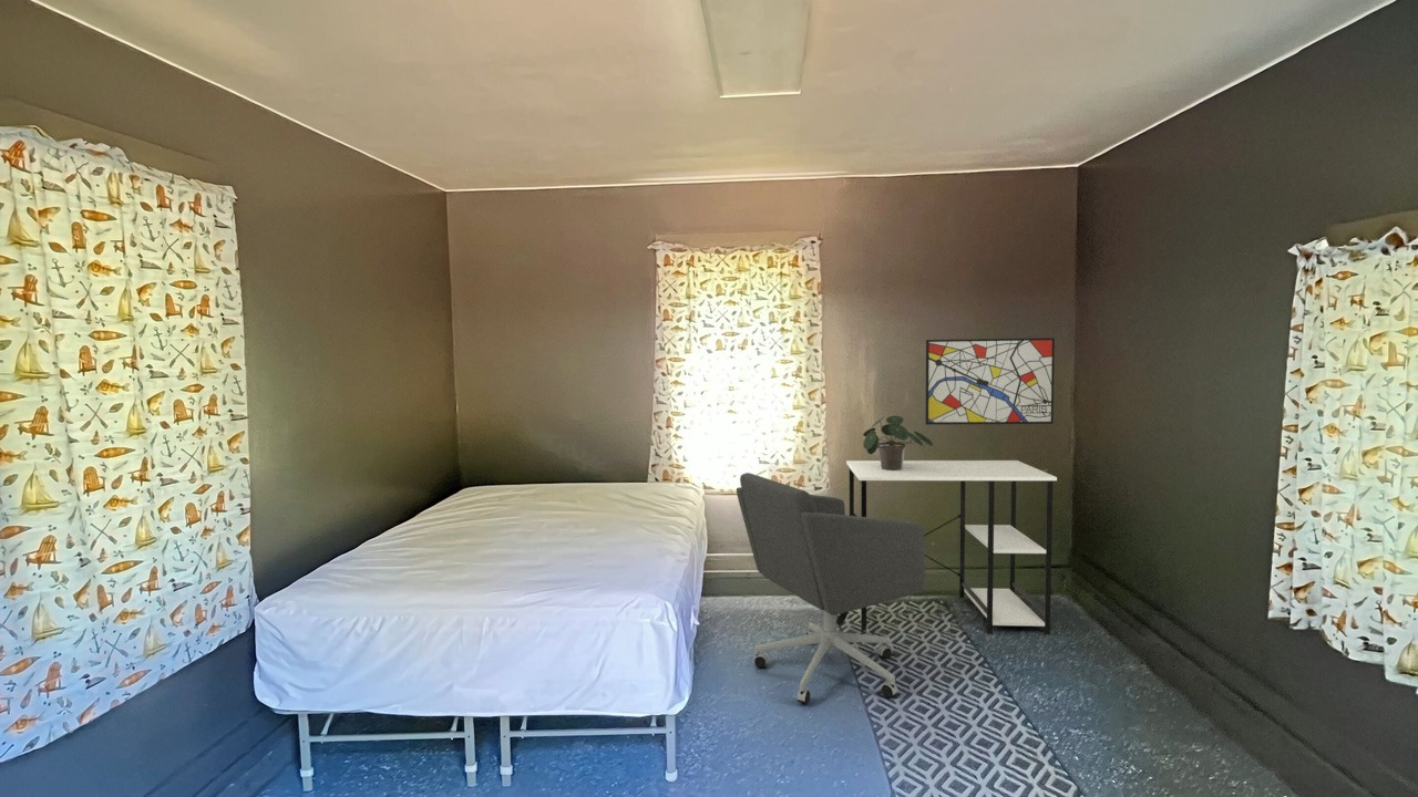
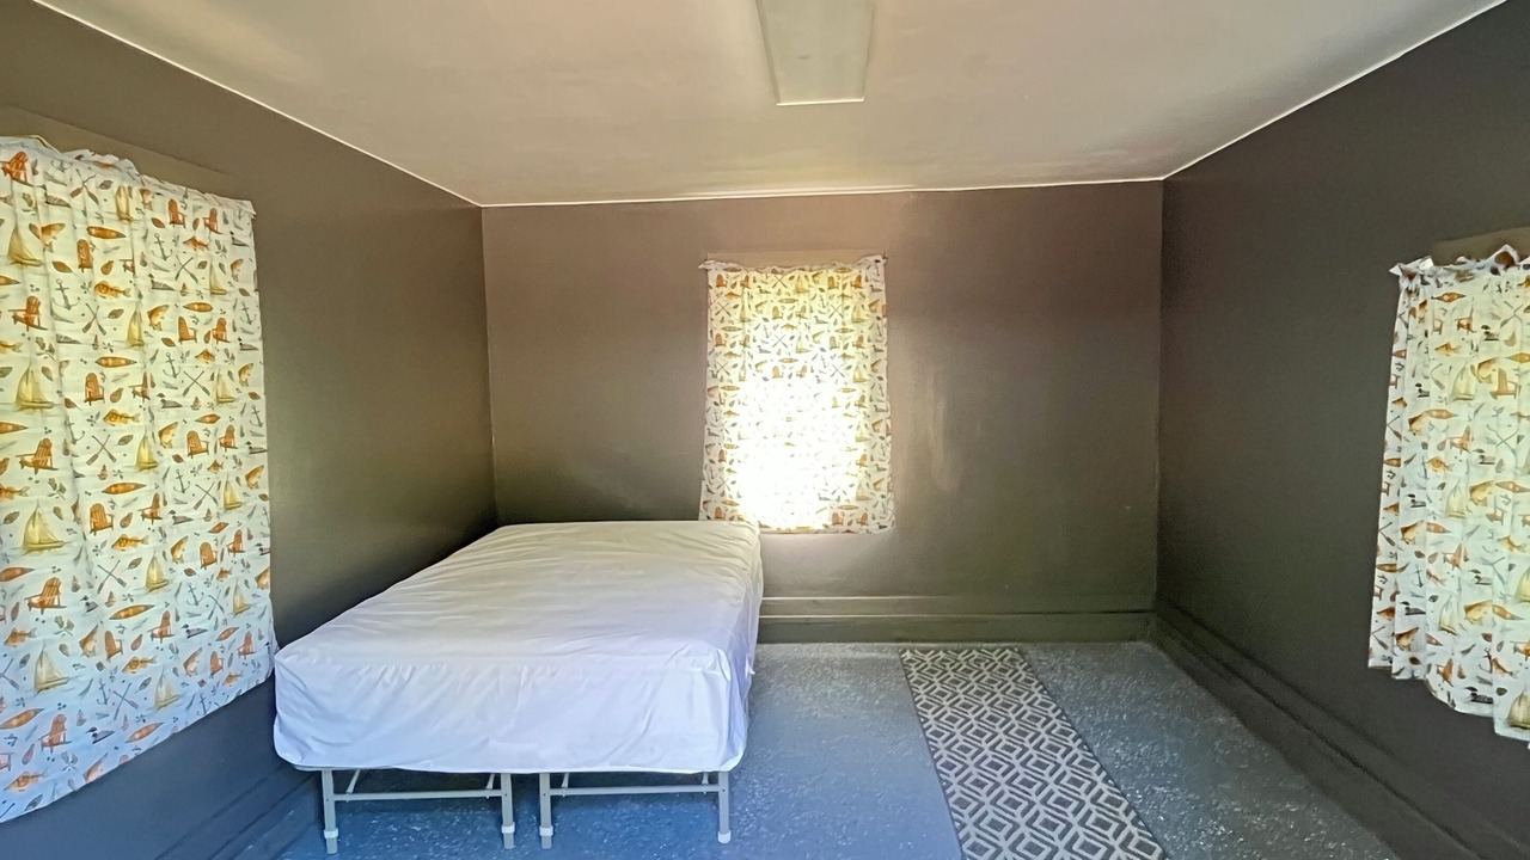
- desk (934, 530)
- wall art (988, 381)
- potted plant (892, 442)
- office chair (826, 575)
